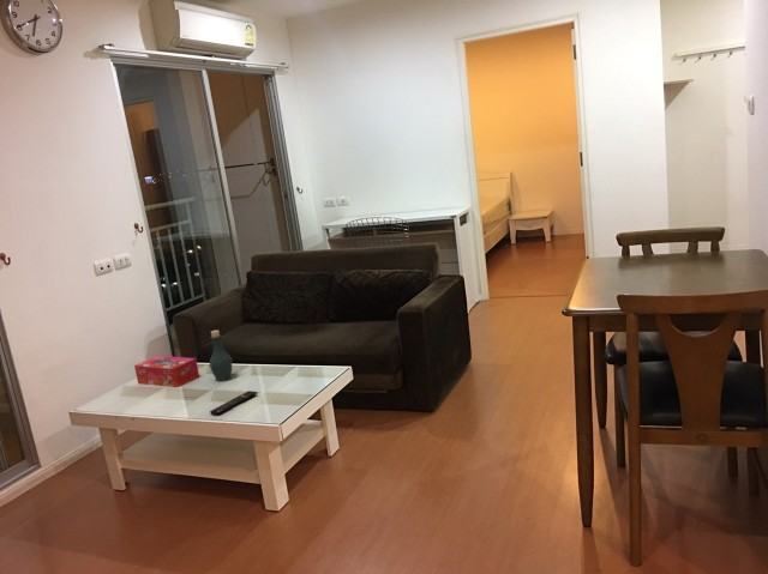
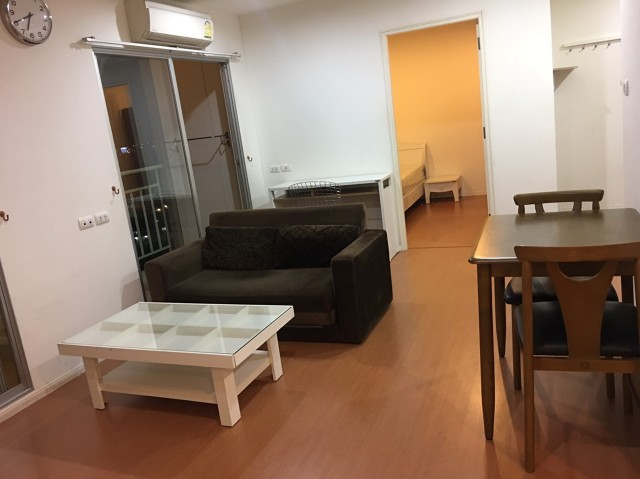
- tissue box (167, 370)
- bottle (218, 355)
- remote control (234, 403)
